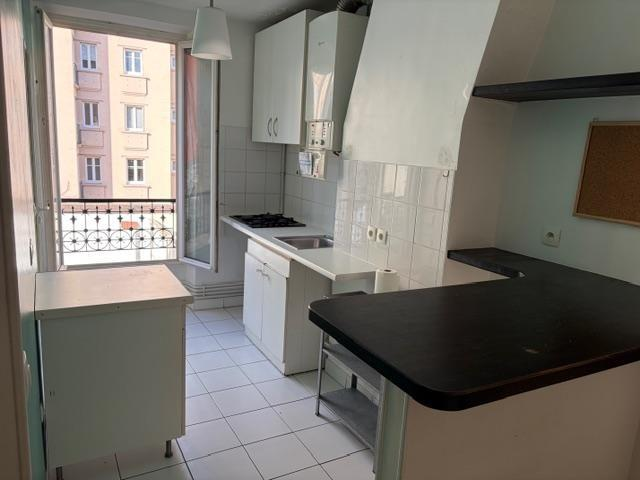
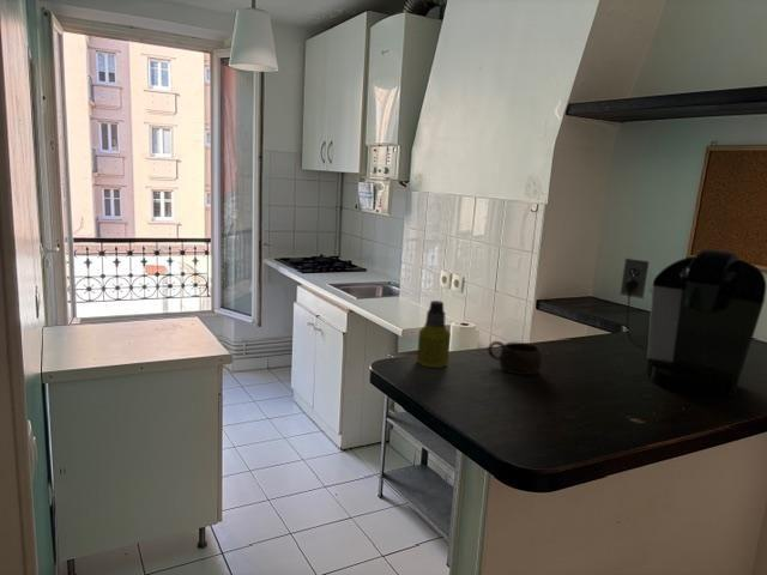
+ cup (514, 356)
+ coffee maker (675, 311)
+ bottle (434, 332)
